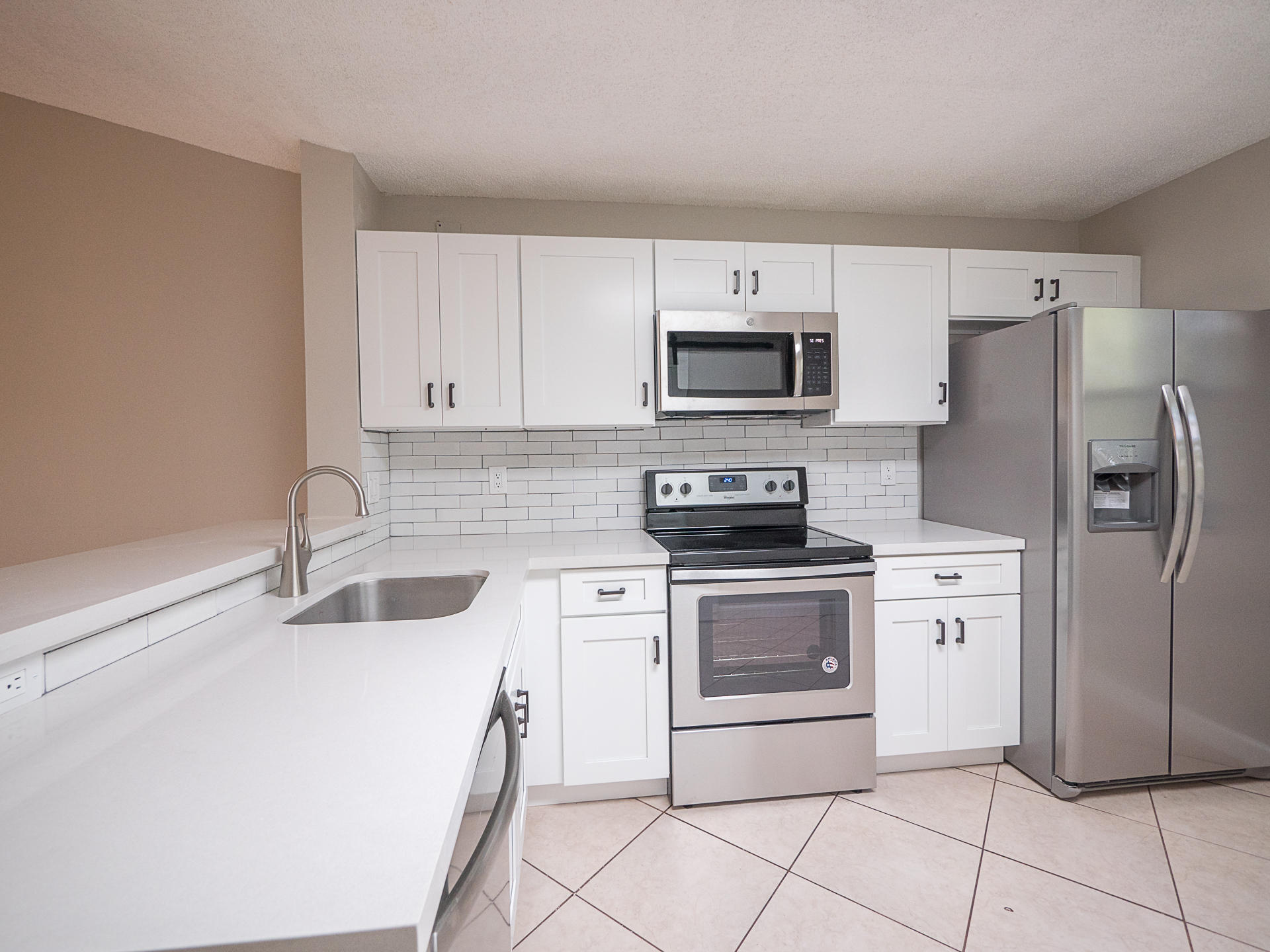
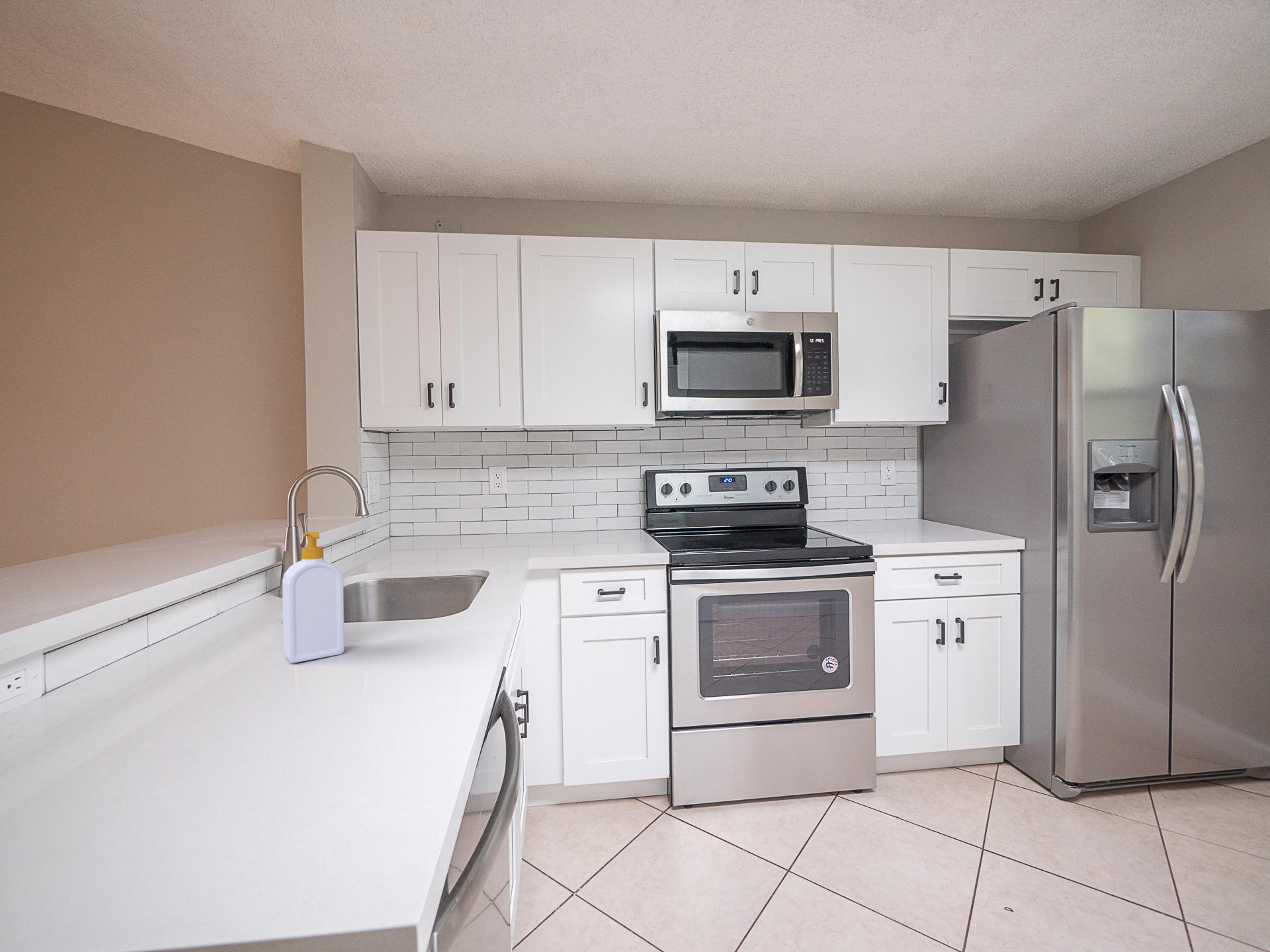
+ soap bottle (314, 593)
